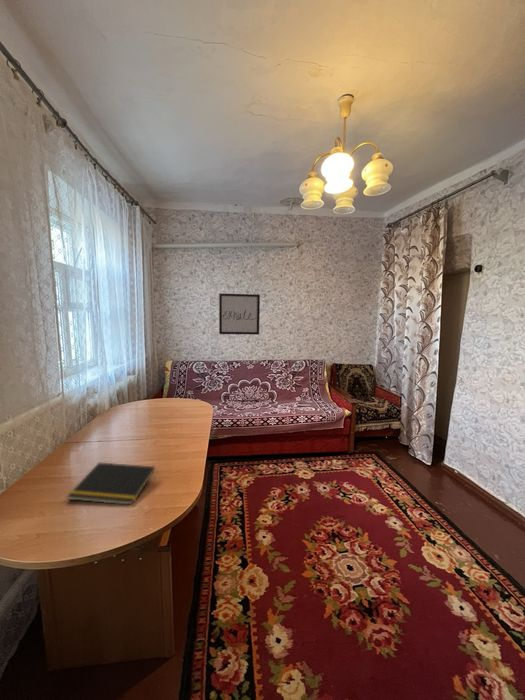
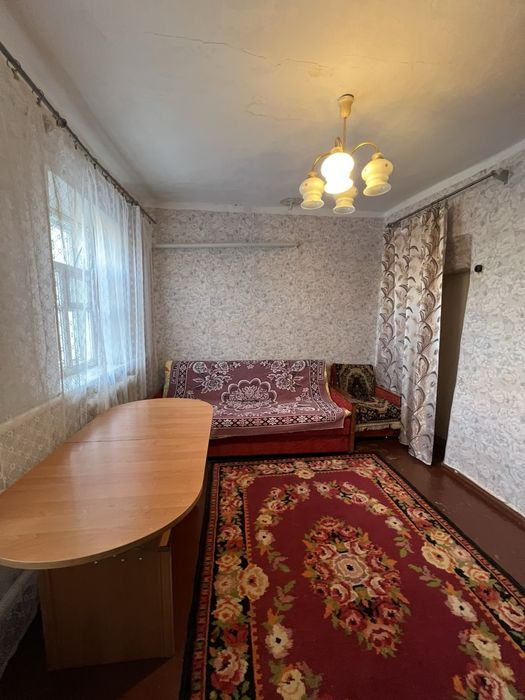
- notepad (114, 481)
- wall art (239, 314)
